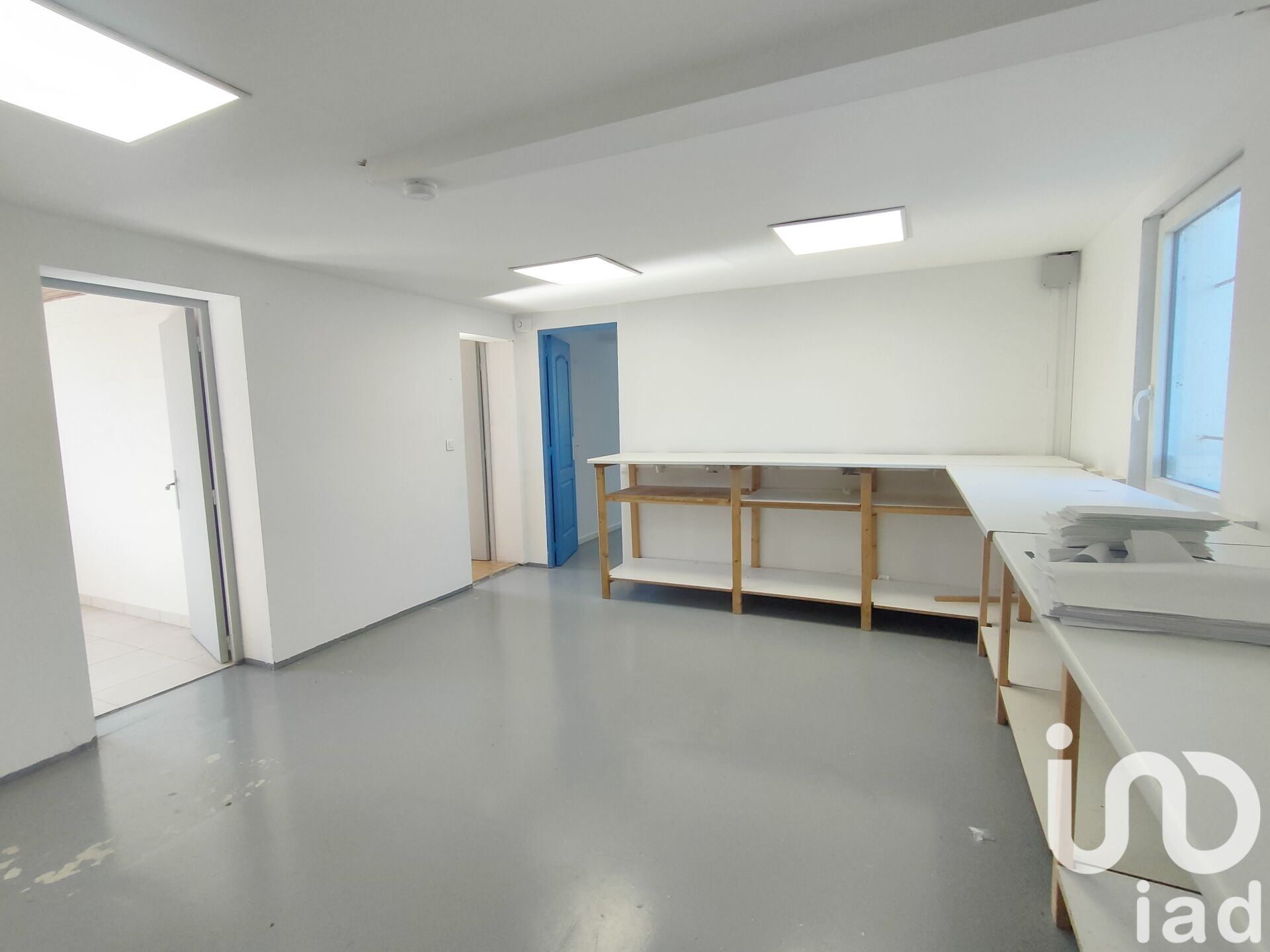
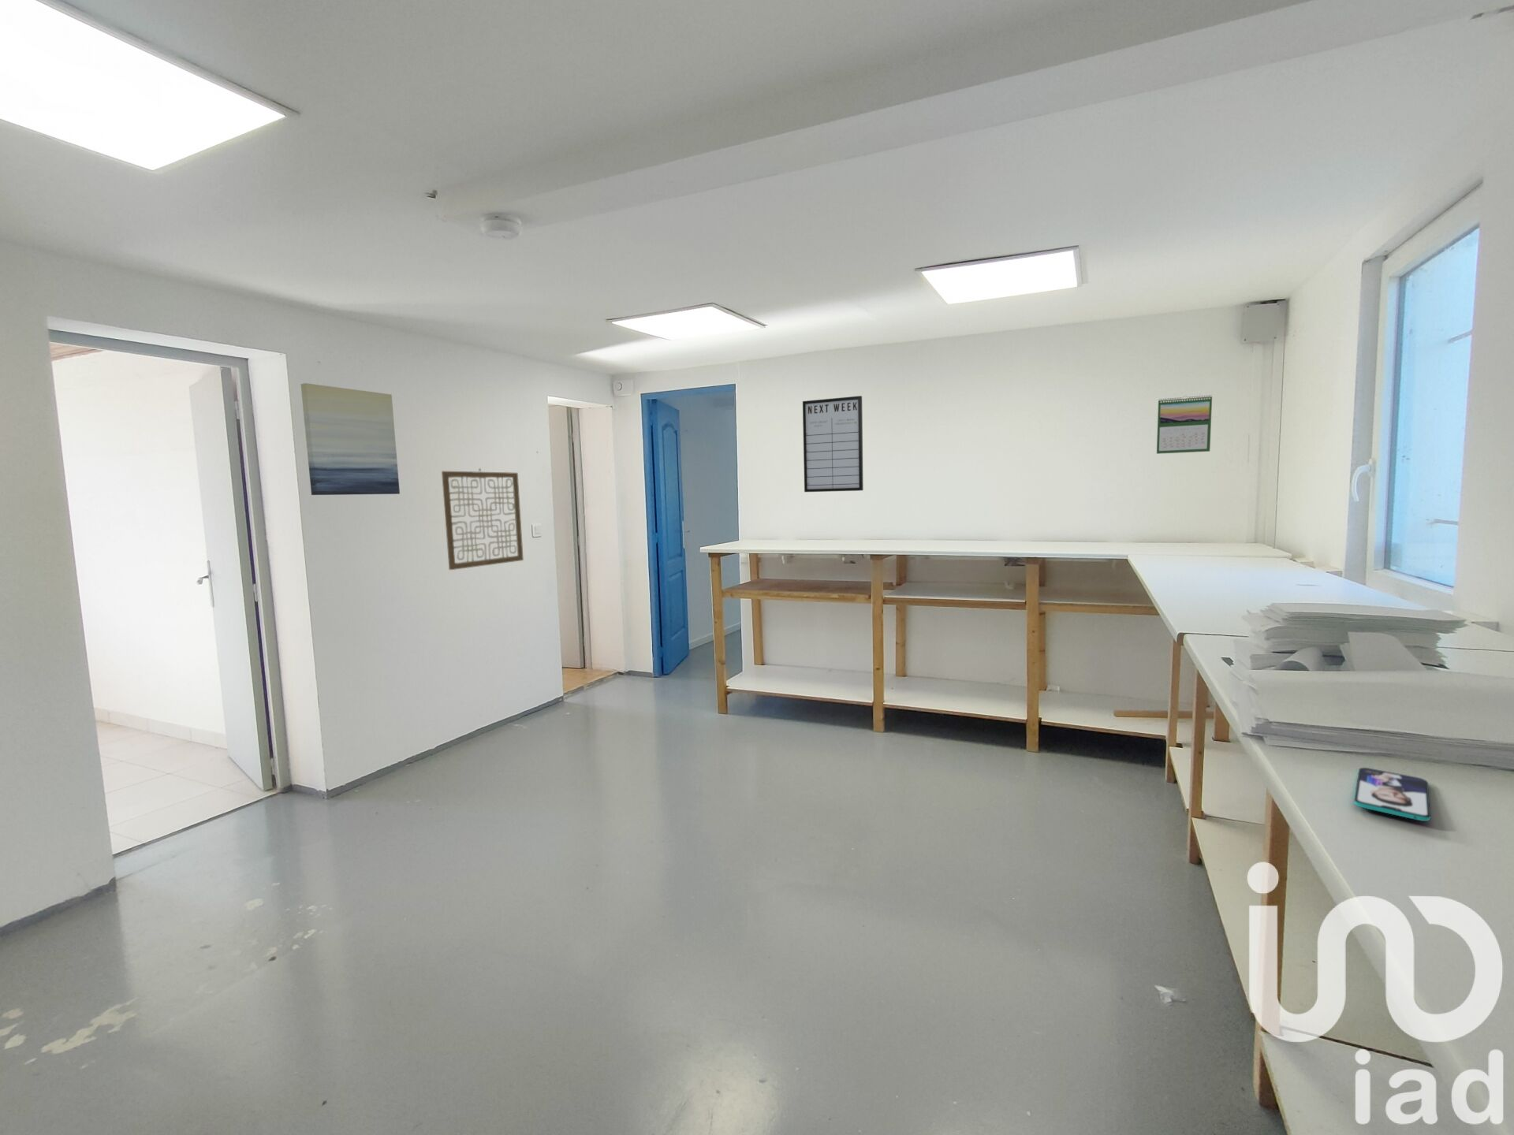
+ writing board (832, 446)
+ wall art (353, 442)
+ calendar (1184, 424)
+ smartphone (1391, 792)
+ wall art (485, 515)
